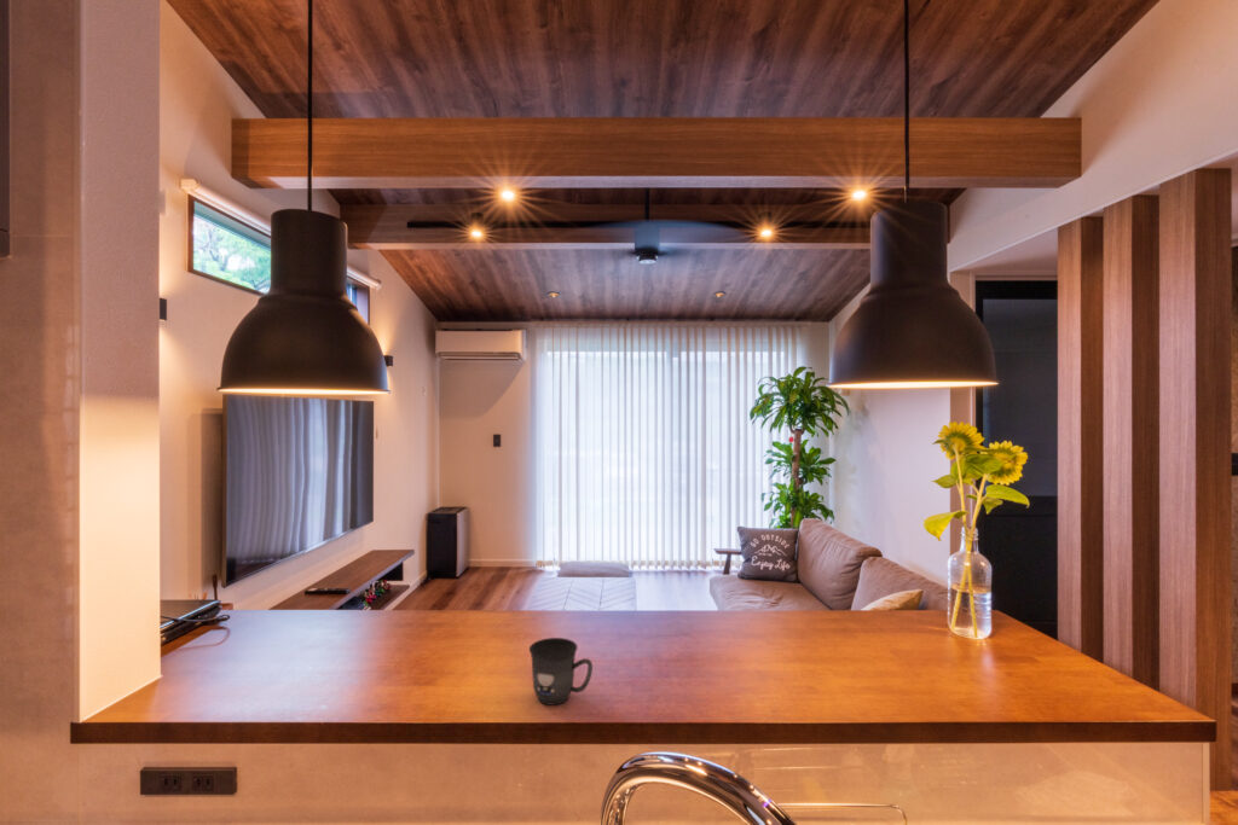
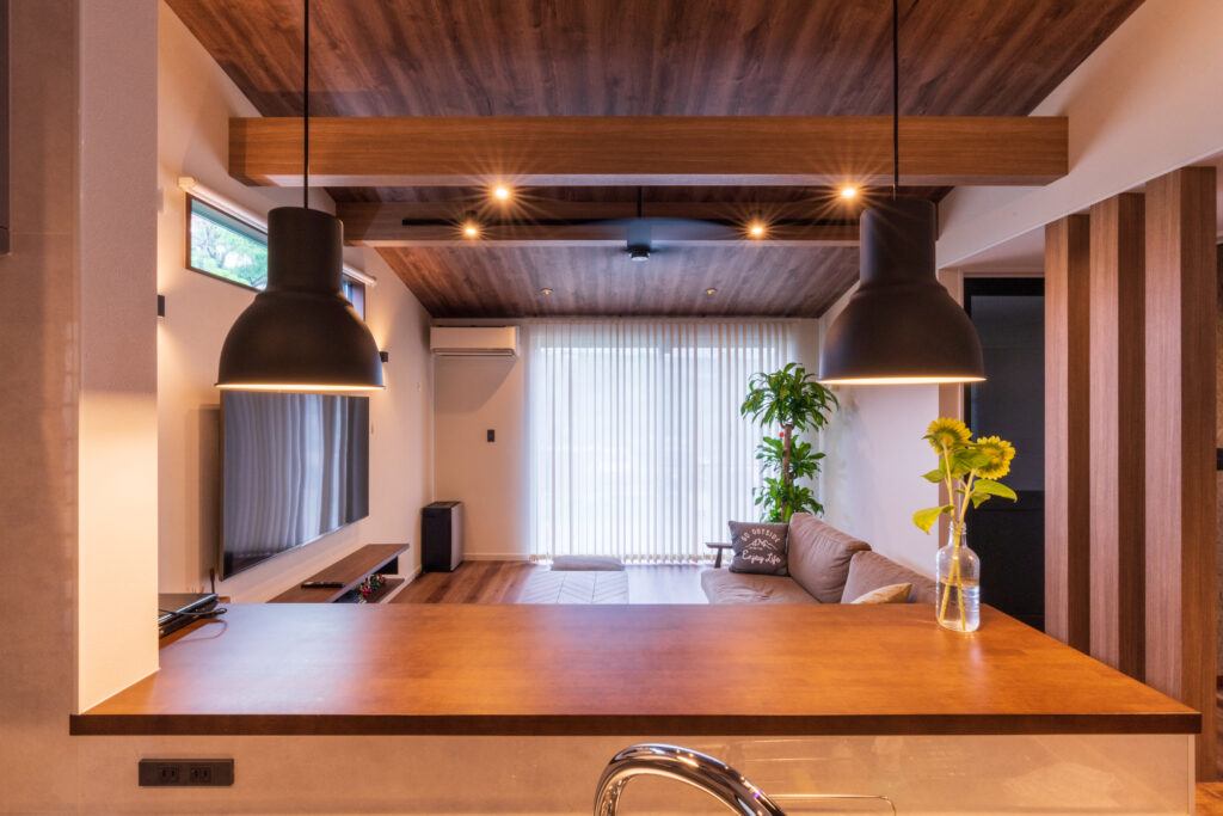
- mug (561, 673)
